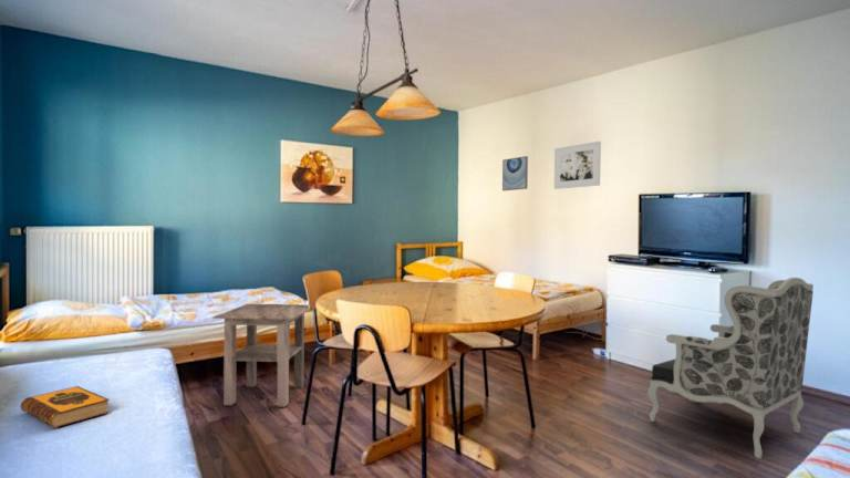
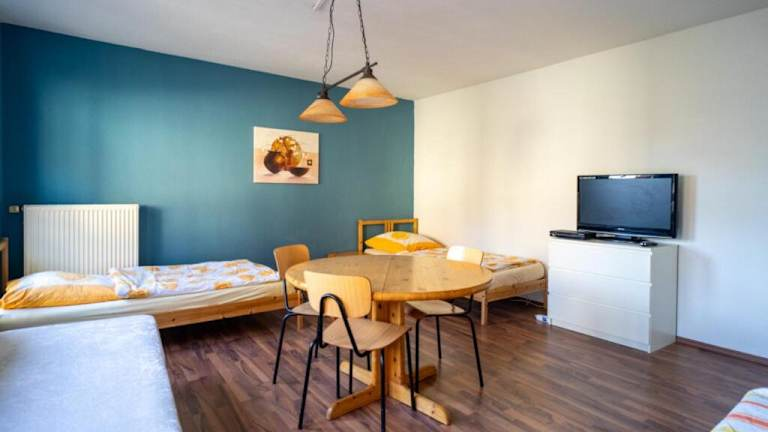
- armchair (728, 350)
- wall art (515, 174)
- side table (266, 352)
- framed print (576, 166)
- hardback book (64, 406)
